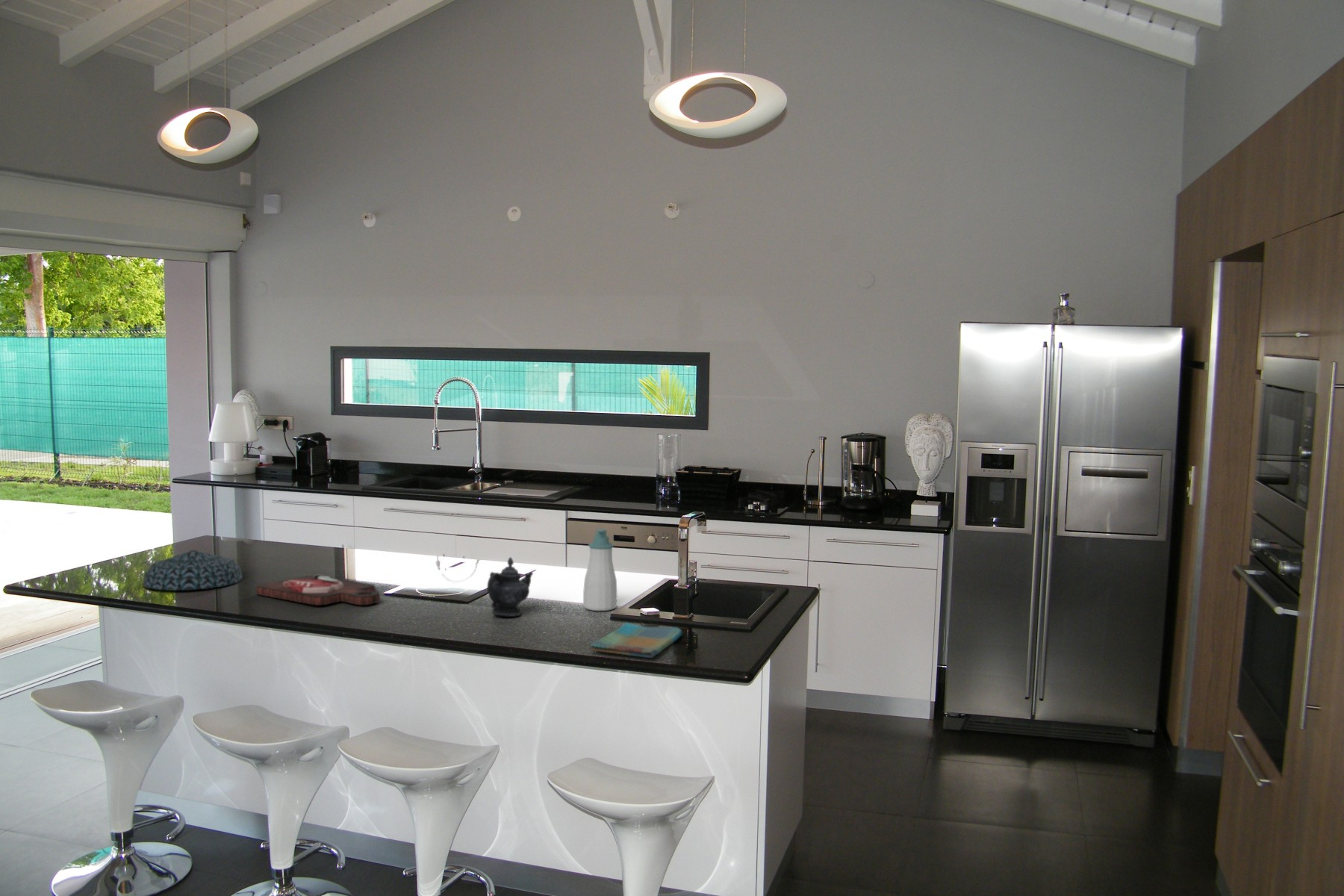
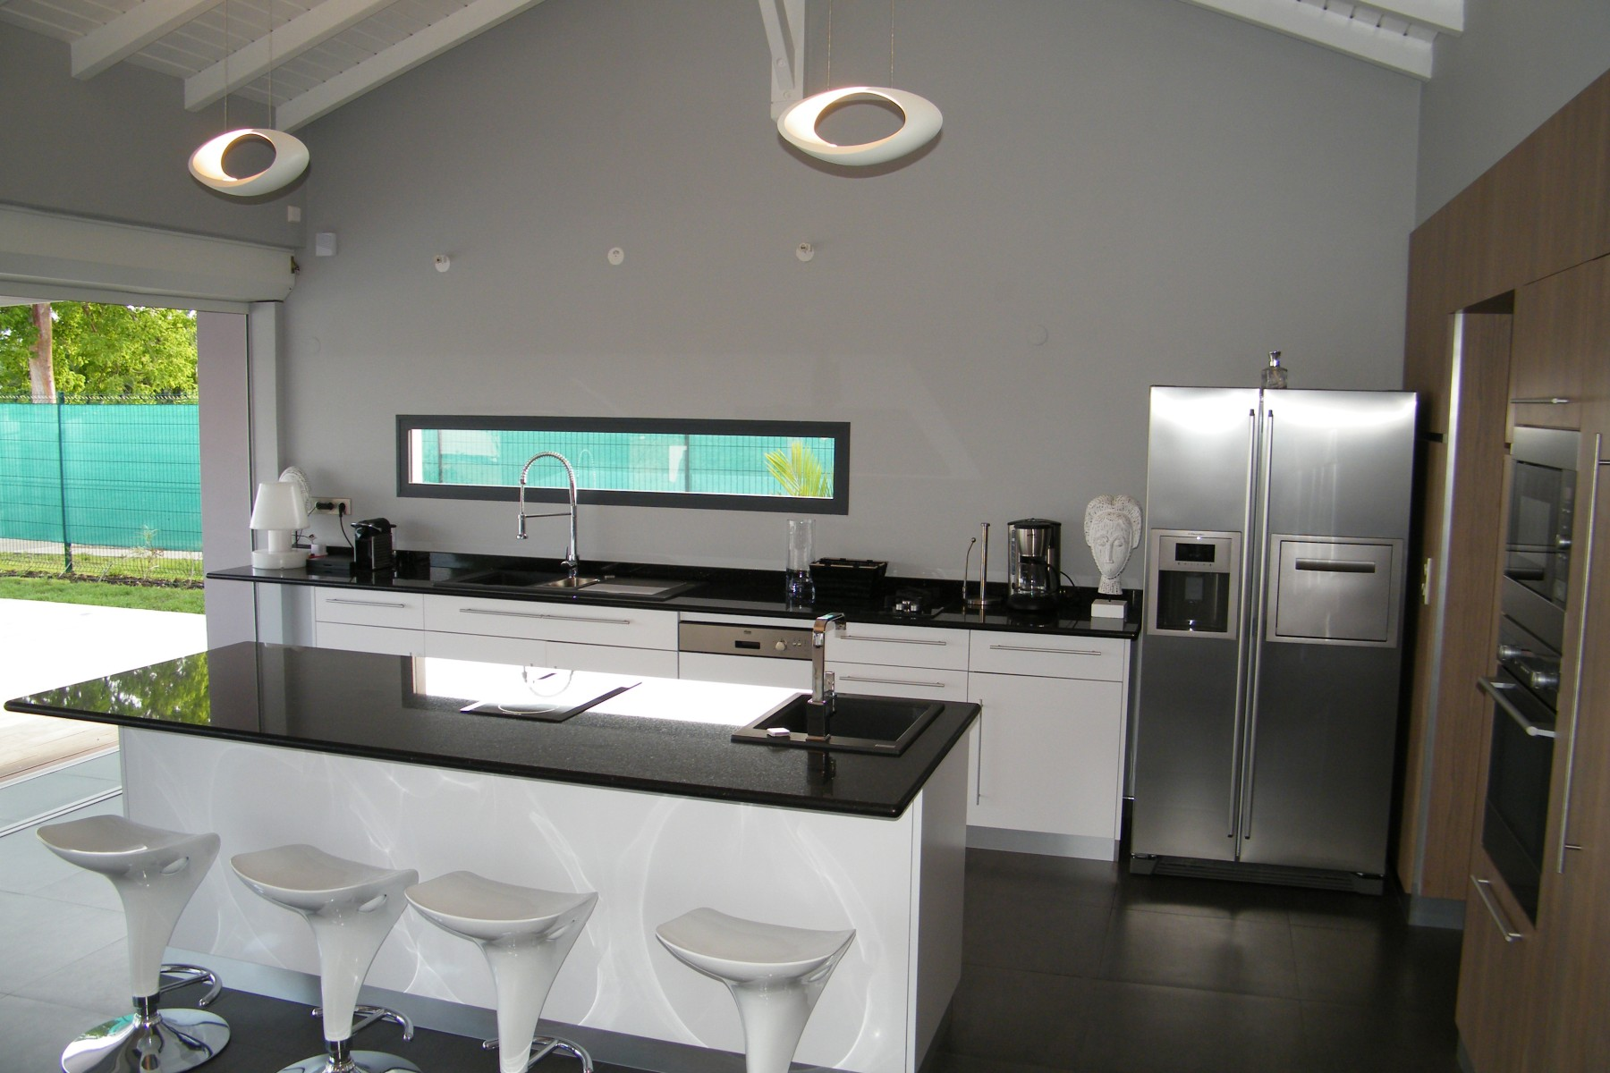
- soap bottle (600, 569)
- cutting board (327, 586)
- bowl (193, 565)
- teapot (510, 585)
- dish towel (638, 639)
